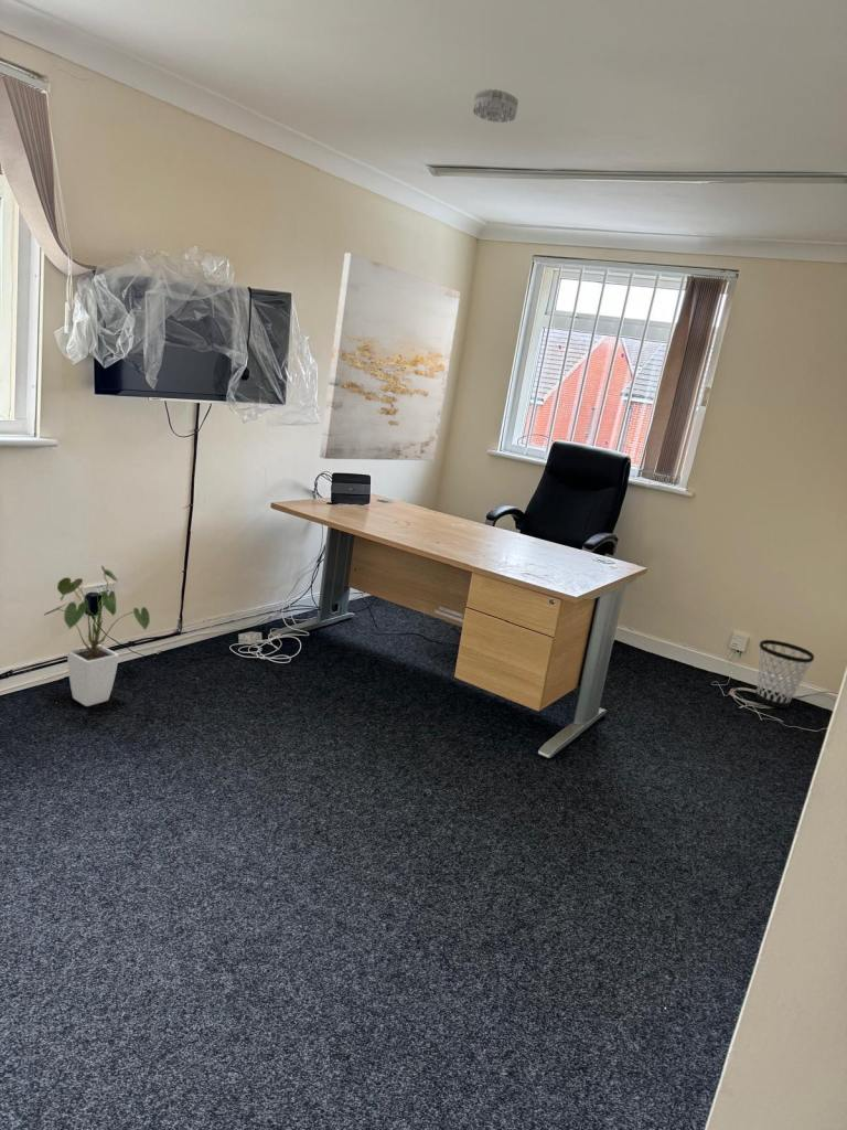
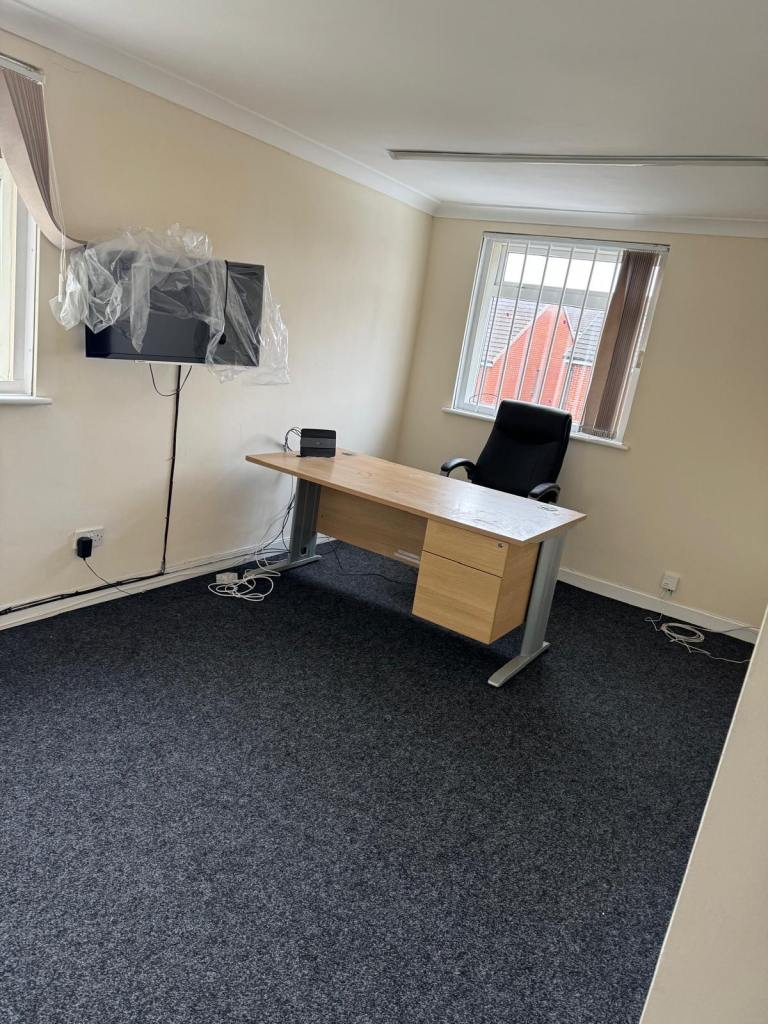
- house plant (103, 638)
- smoke detector (495, 105)
- wastebasket (778, 675)
- wall art (394, 369)
